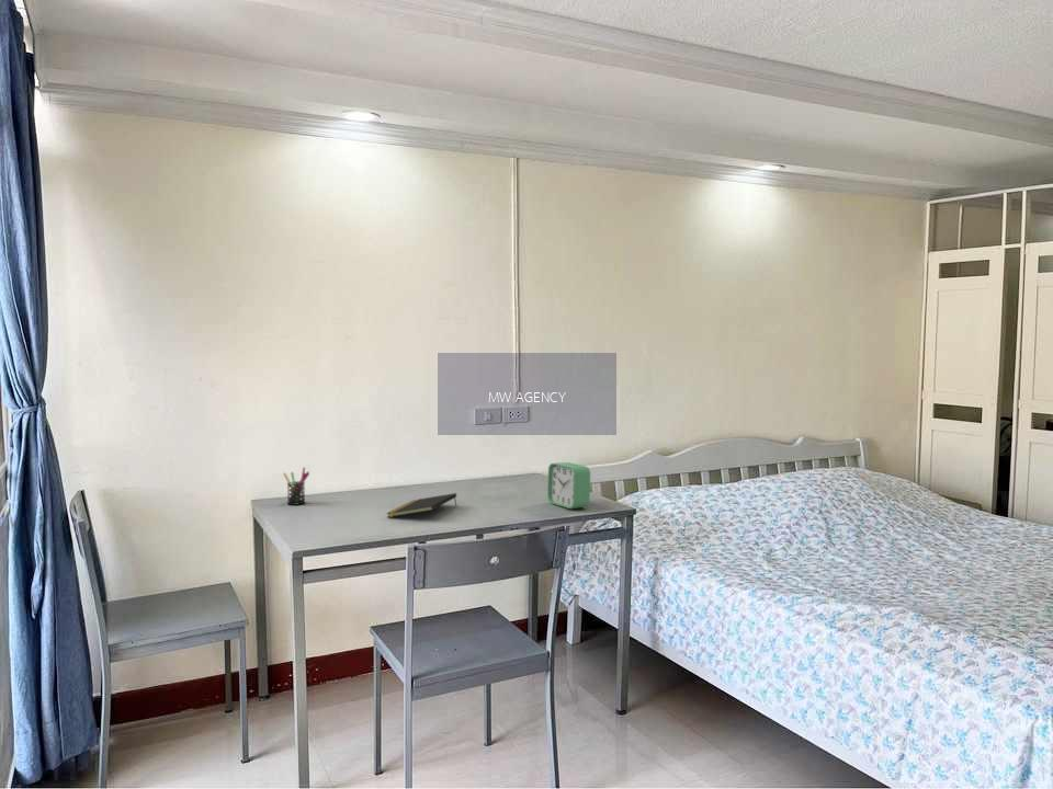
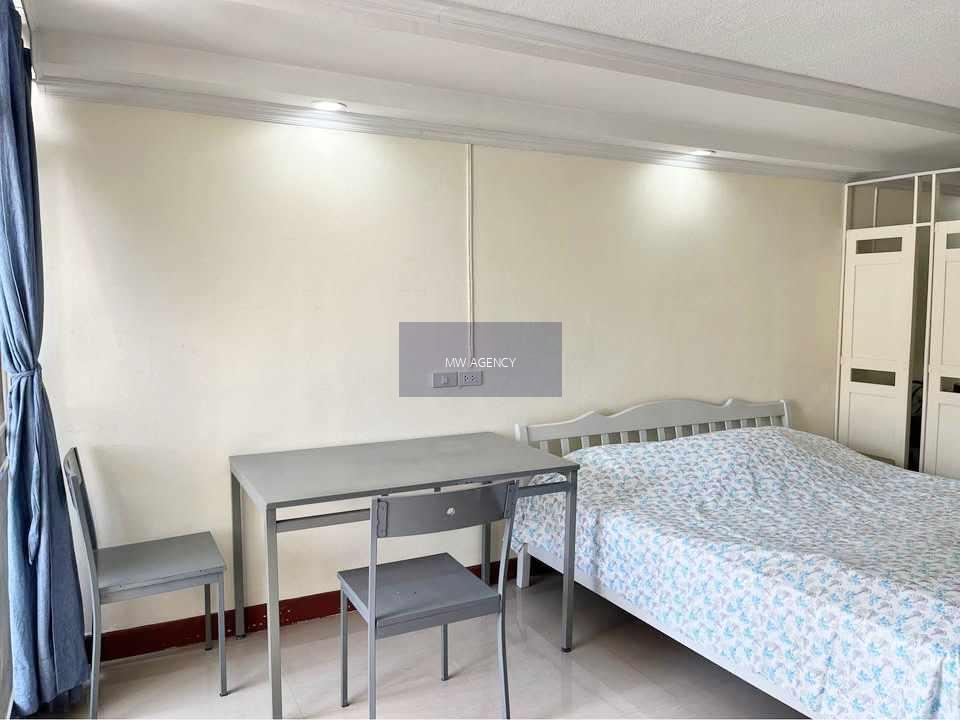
- alarm clock (568, 484)
- notepad (422, 504)
- pen holder (296, 484)
